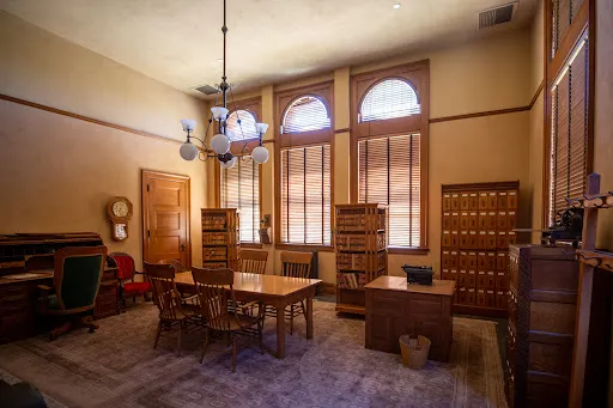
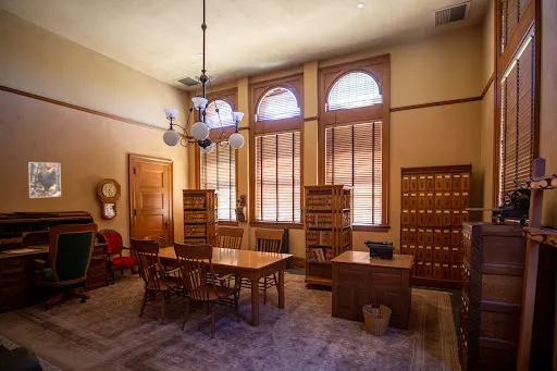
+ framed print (45, 180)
